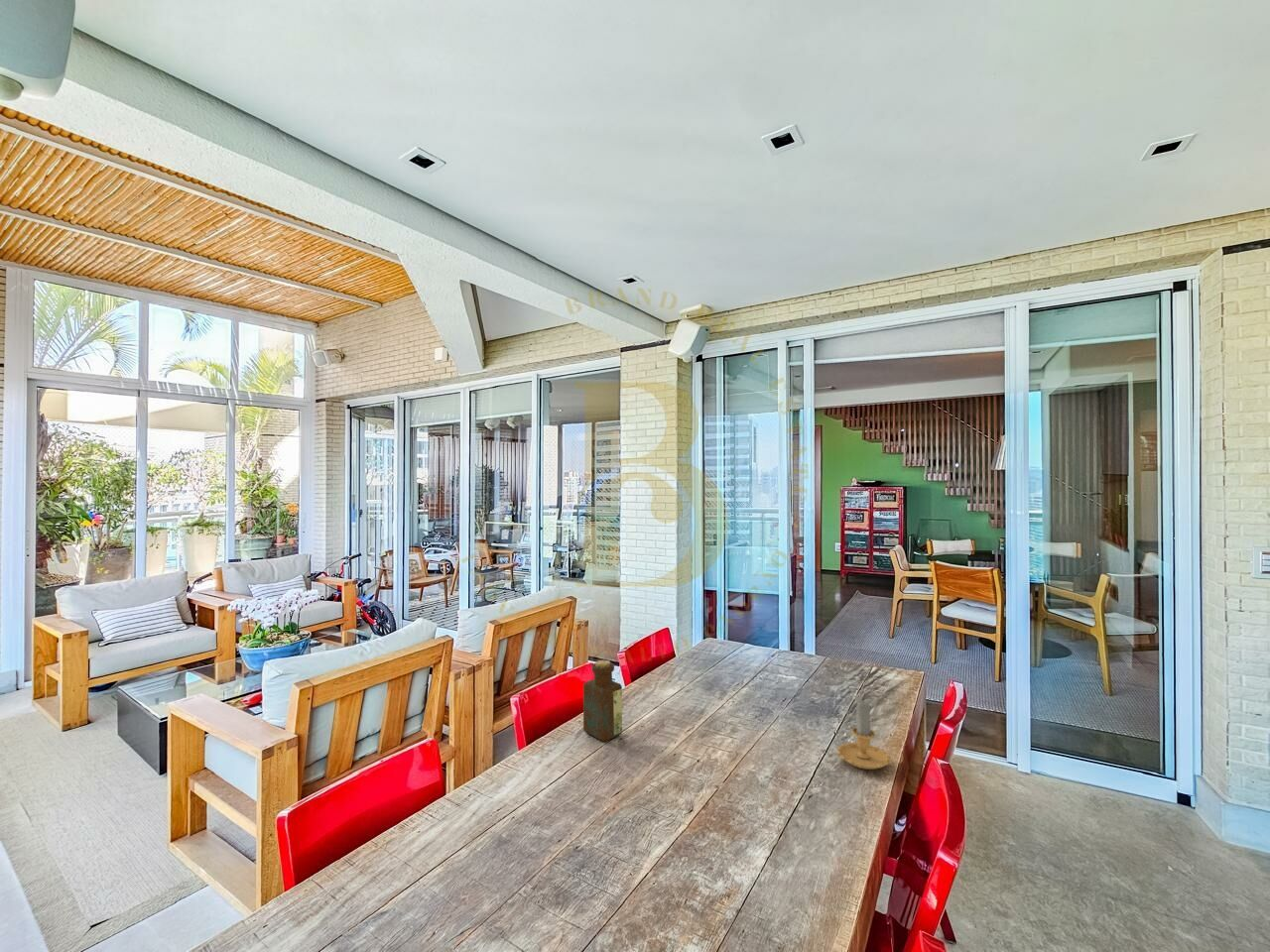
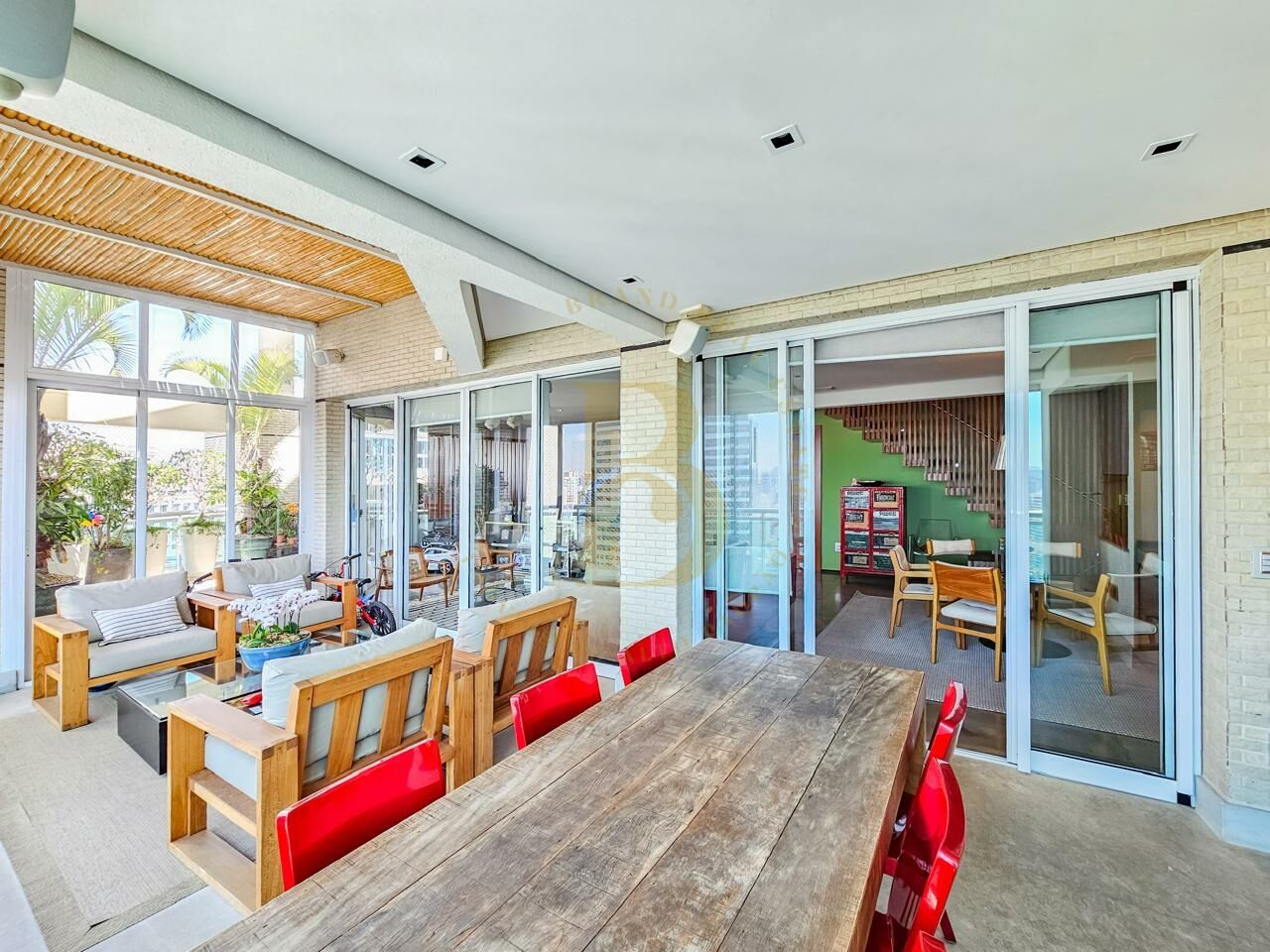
- candle (869, 731)
- bottle (602, 697)
